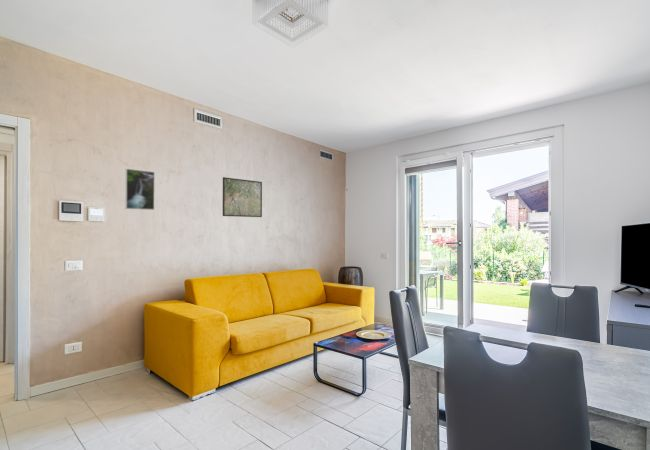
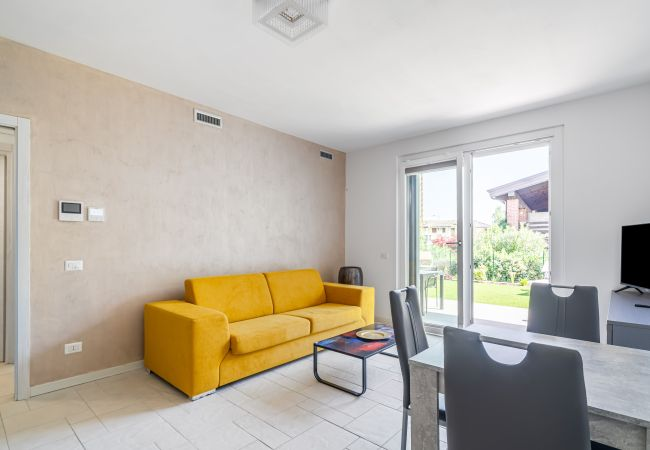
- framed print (140, 189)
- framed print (243, 198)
